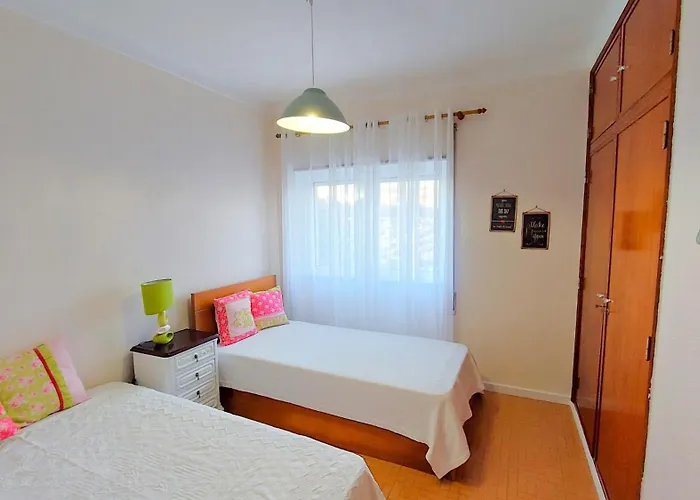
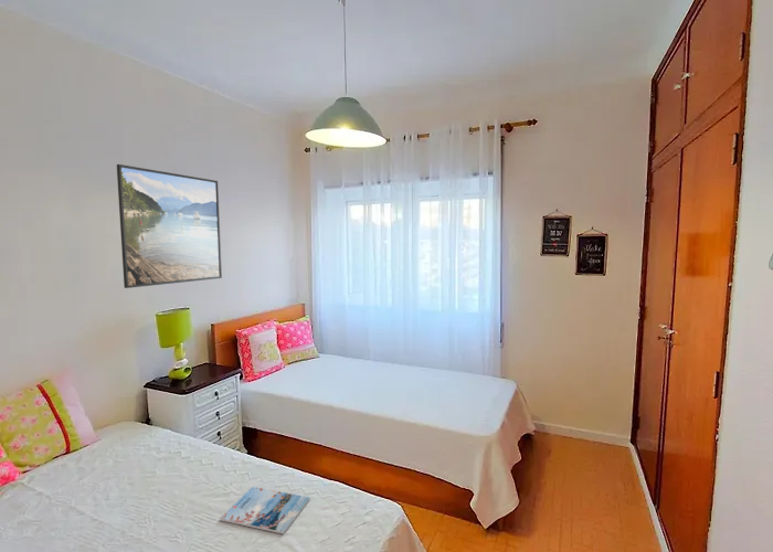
+ magazine (266, 508)
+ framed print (176, 229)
